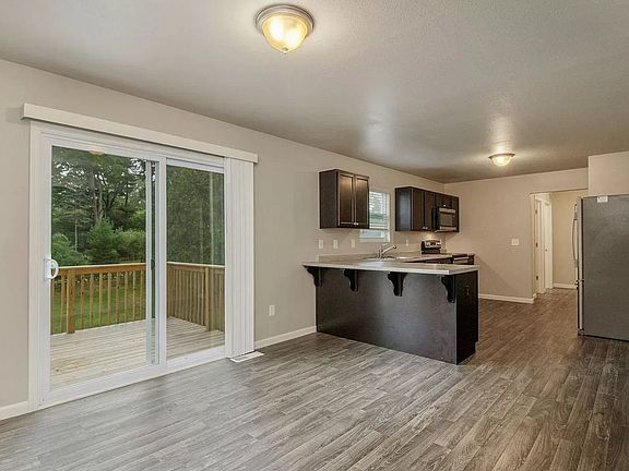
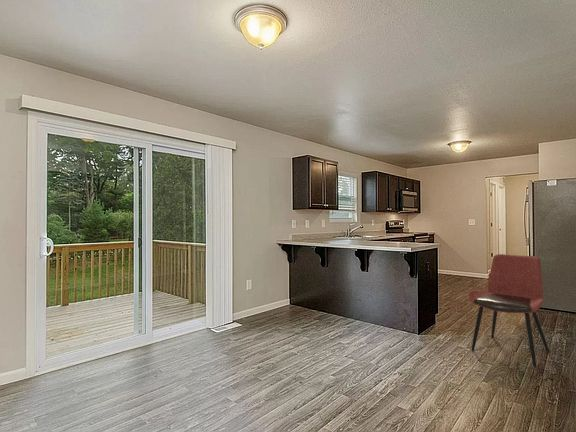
+ dining chair (509, 303)
